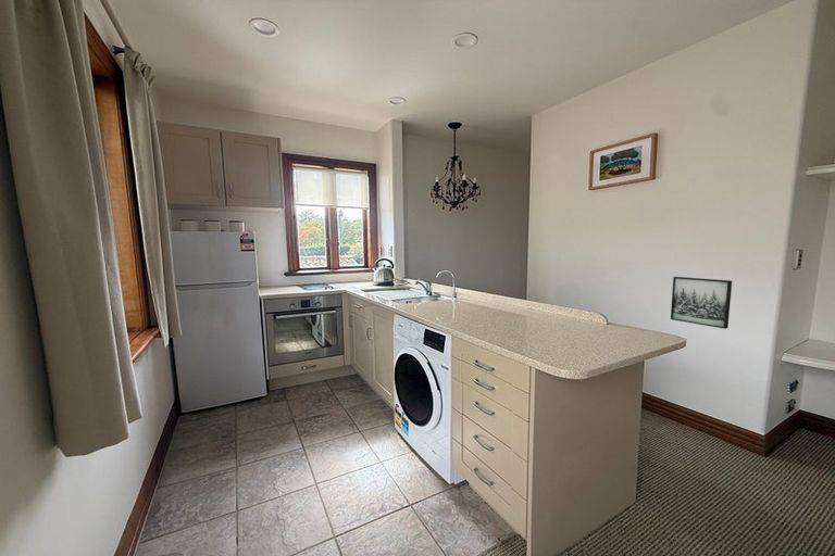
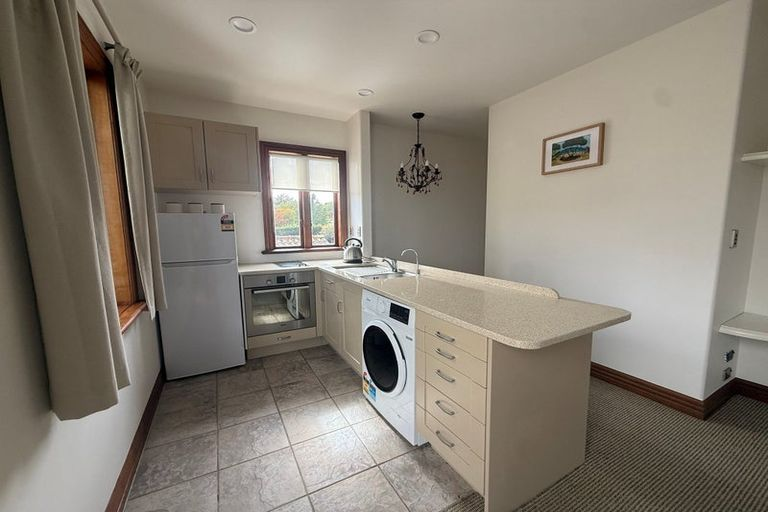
- wall art (699, 301)
